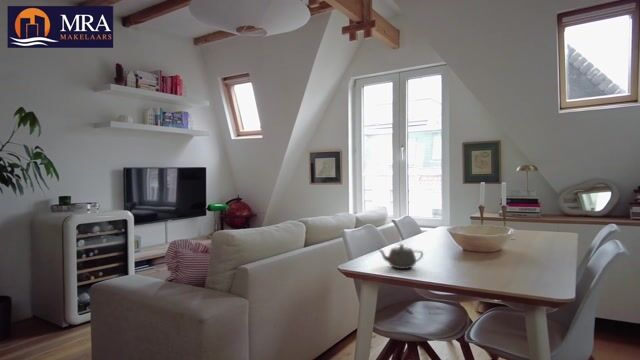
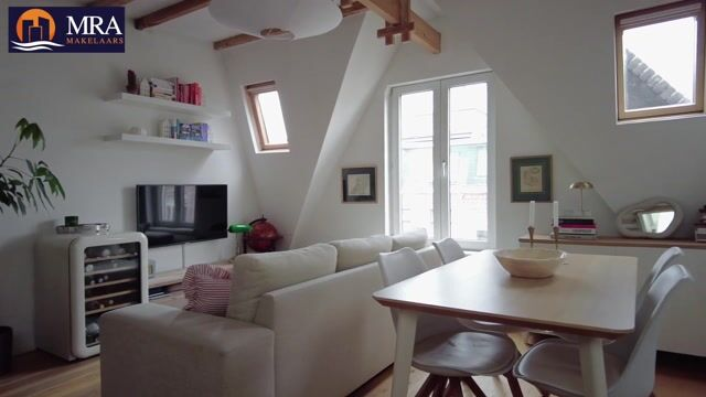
- teapot (400, 255)
